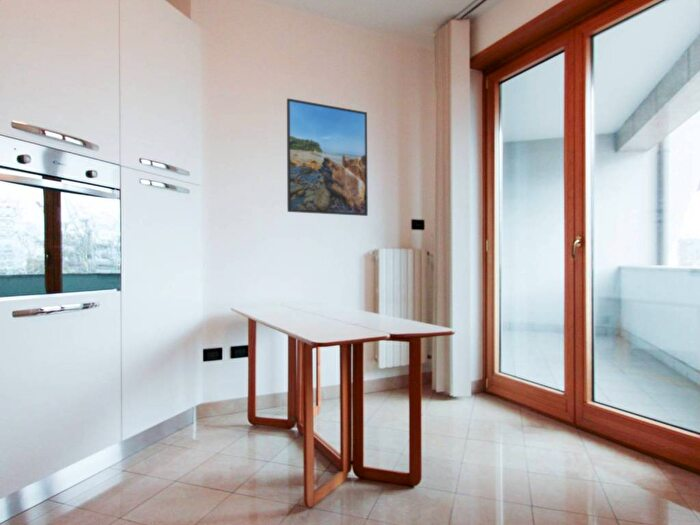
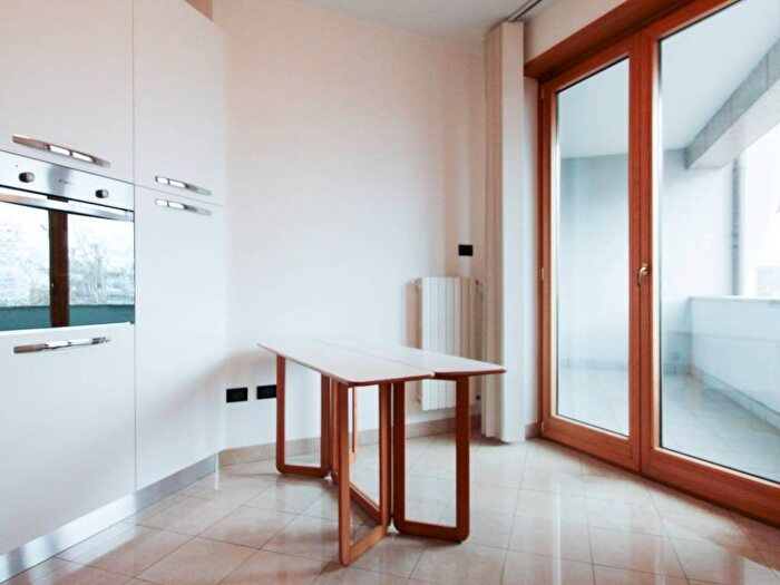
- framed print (328, 159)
